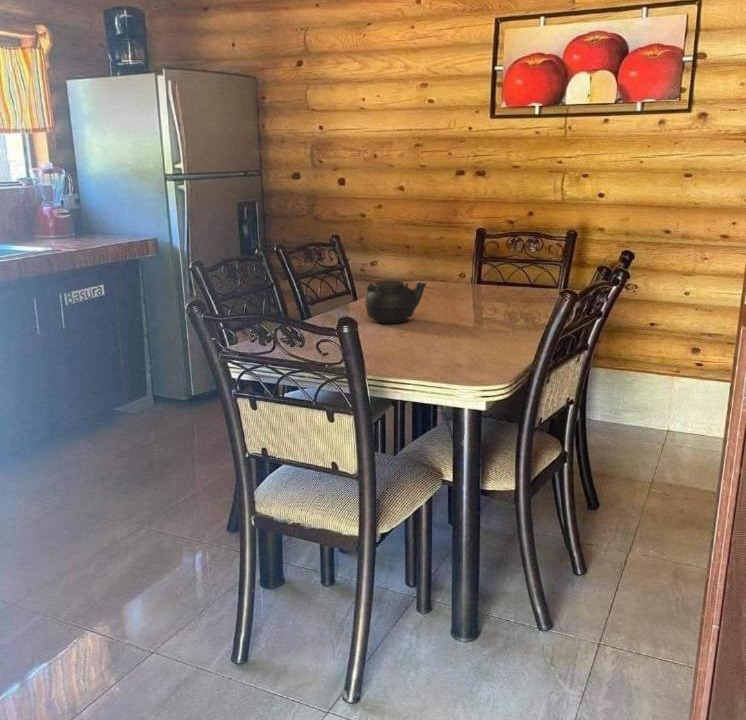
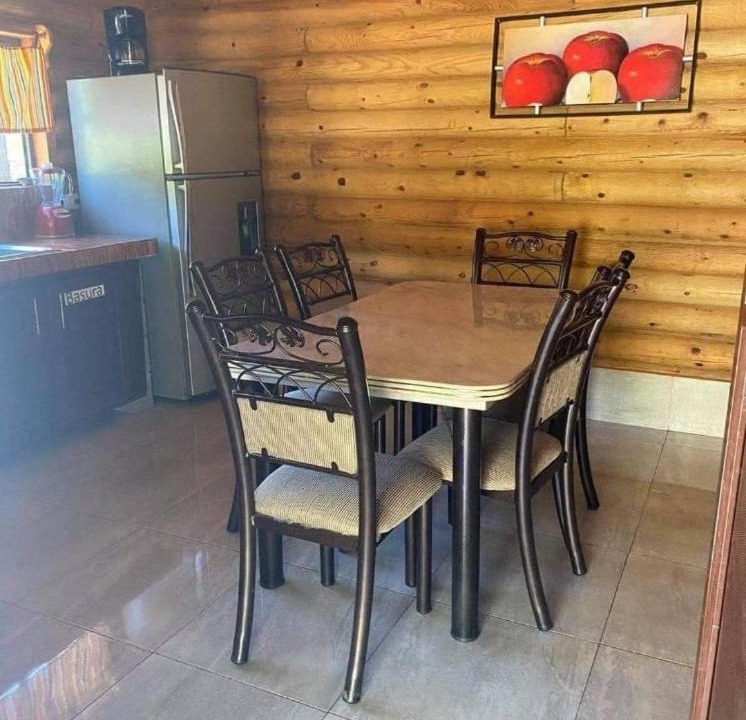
- teapot (395, 301)
